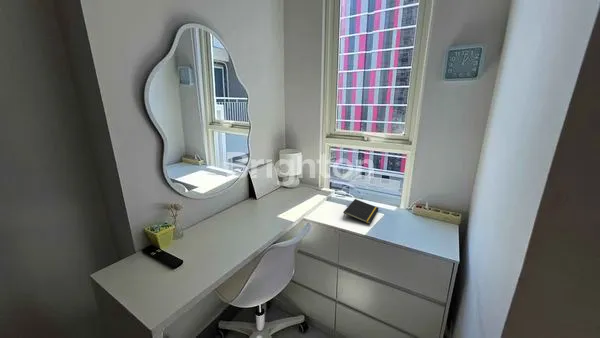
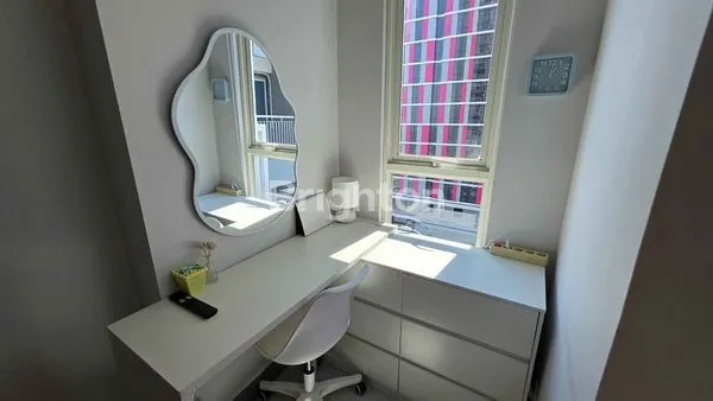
- notepad (361, 210)
